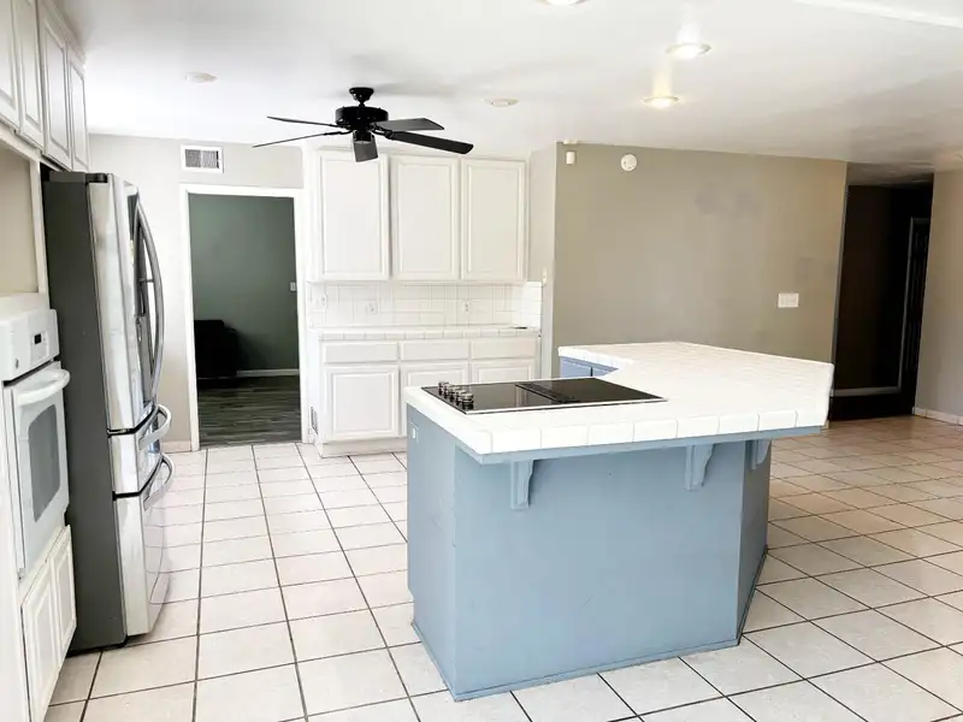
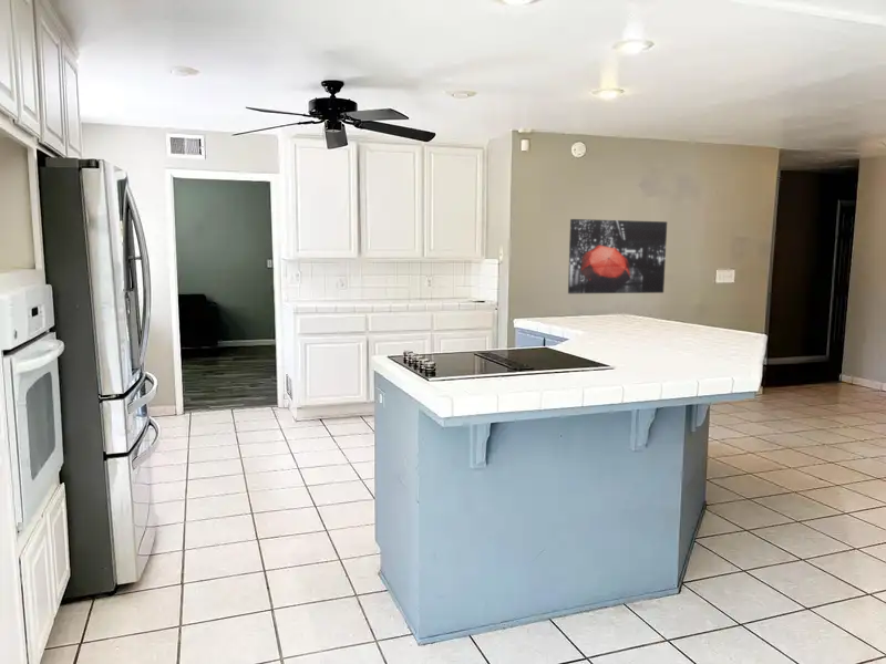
+ wall art (618, 257)
